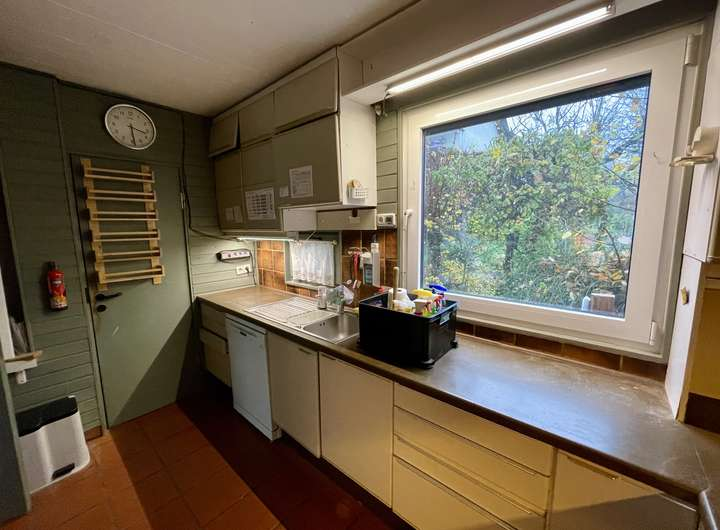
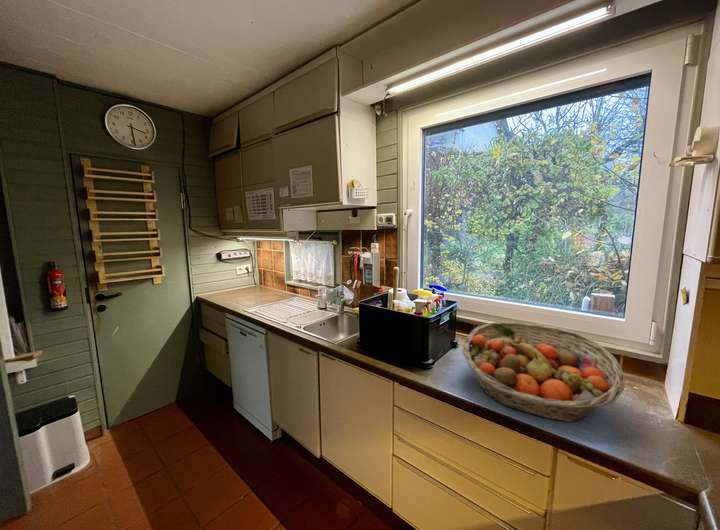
+ fruit basket (533, 365)
